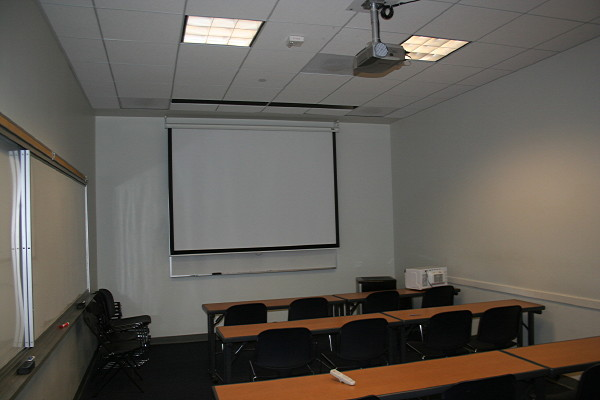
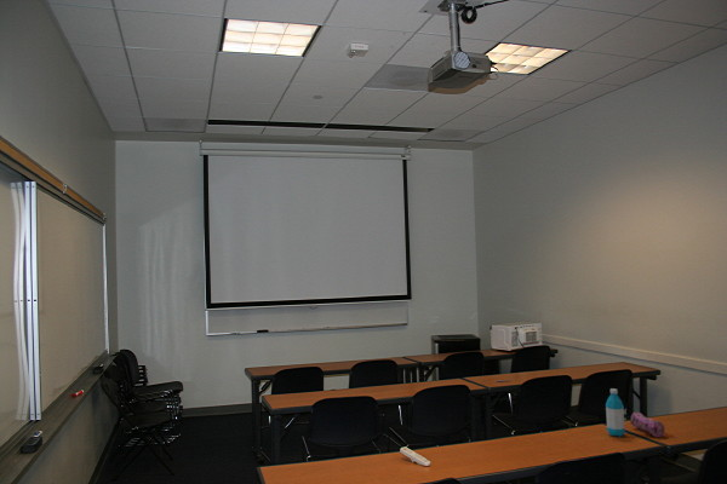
+ pencil case (647, 424)
+ water bottle (614, 411)
